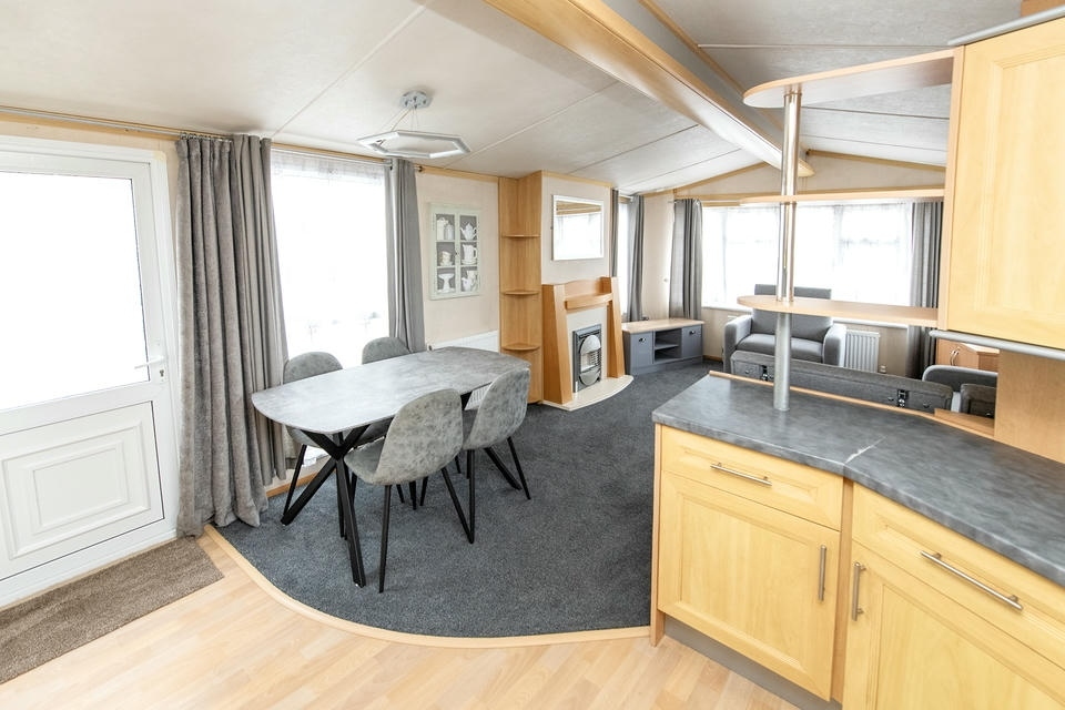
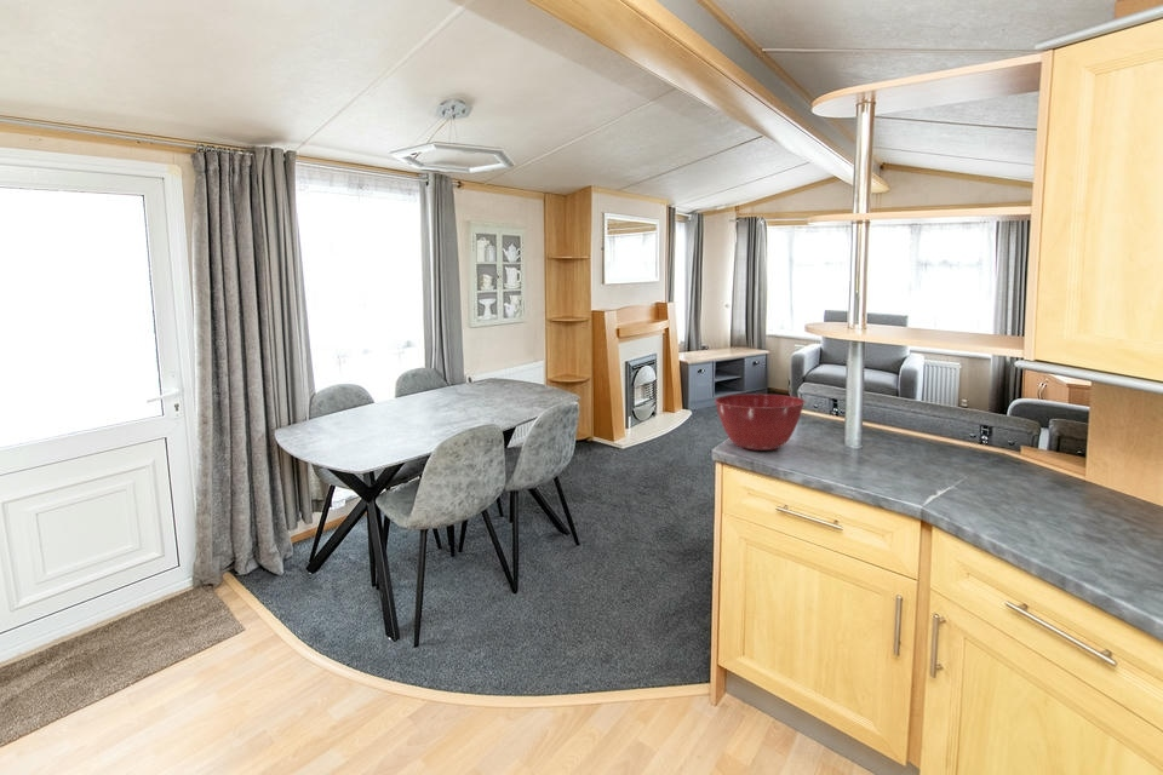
+ mixing bowl (757, 423)
